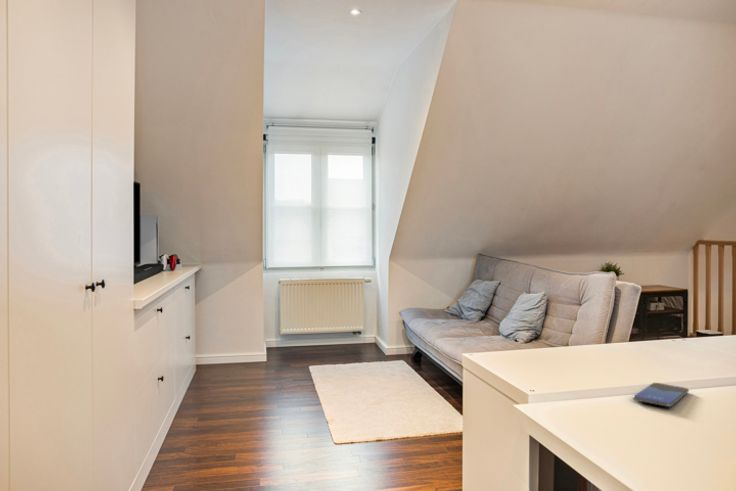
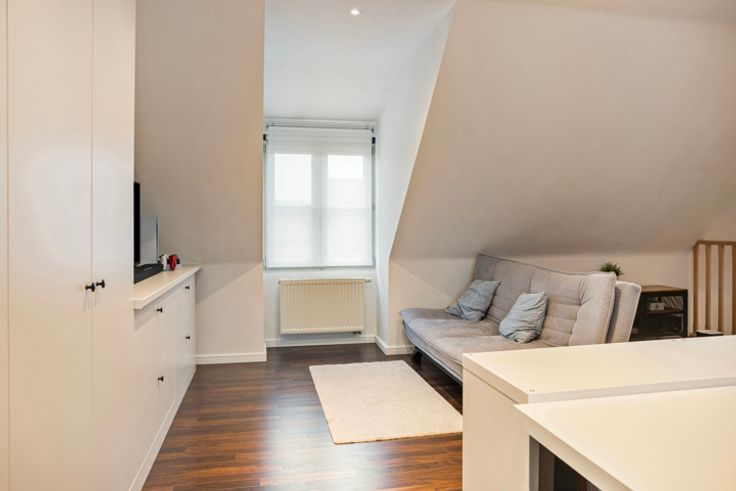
- smartphone (661, 394)
